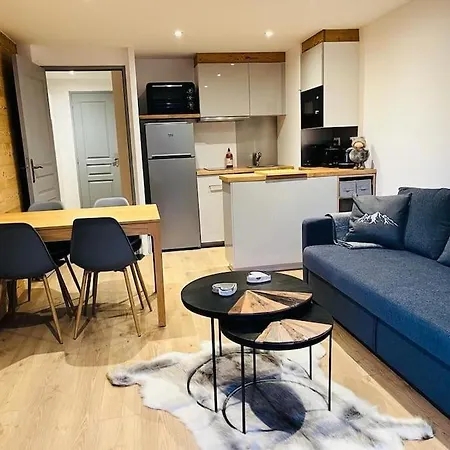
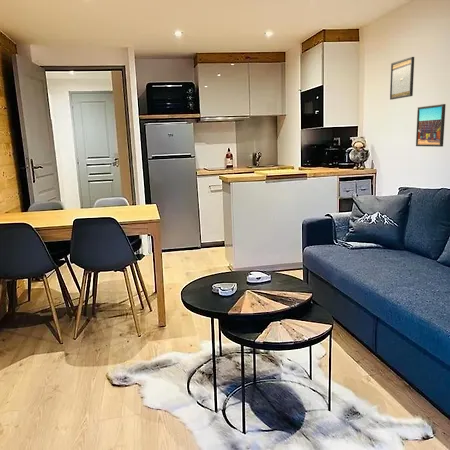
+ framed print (401, 79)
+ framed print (429, 126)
